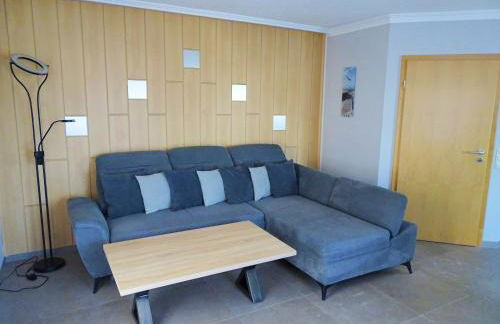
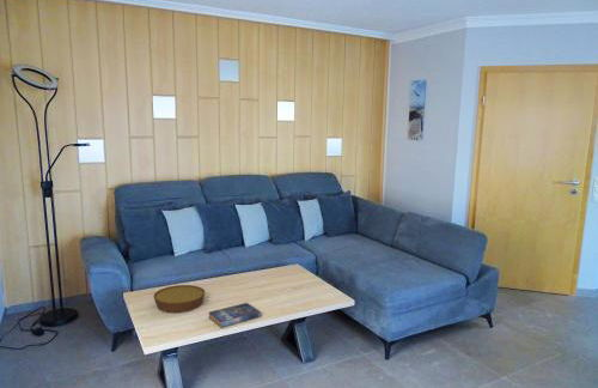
+ bowl (179, 298)
+ book (234, 314)
